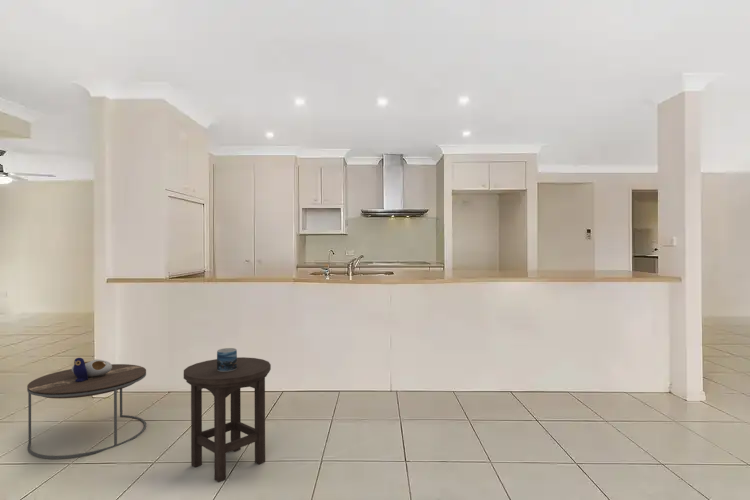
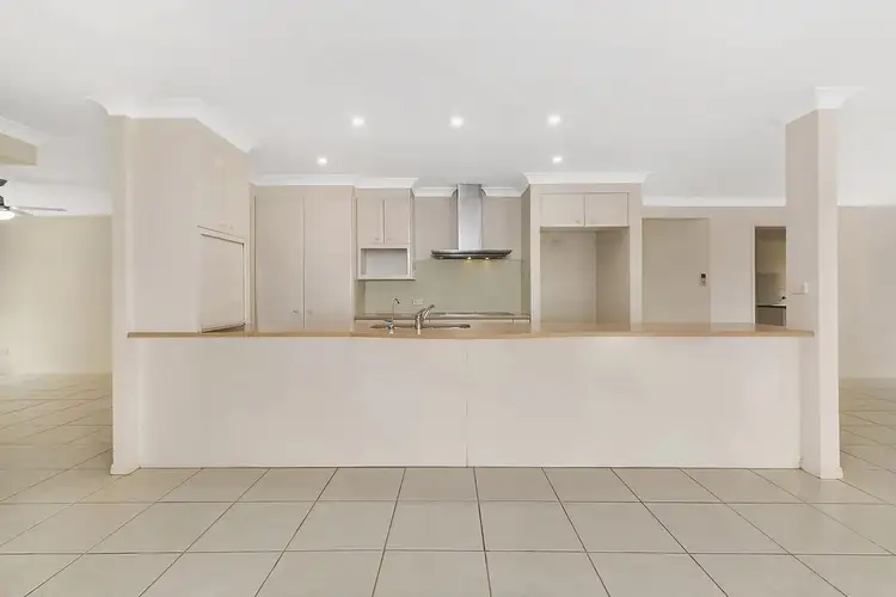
- mug (227, 358)
- side table (90, 394)
- stool (225, 415)
